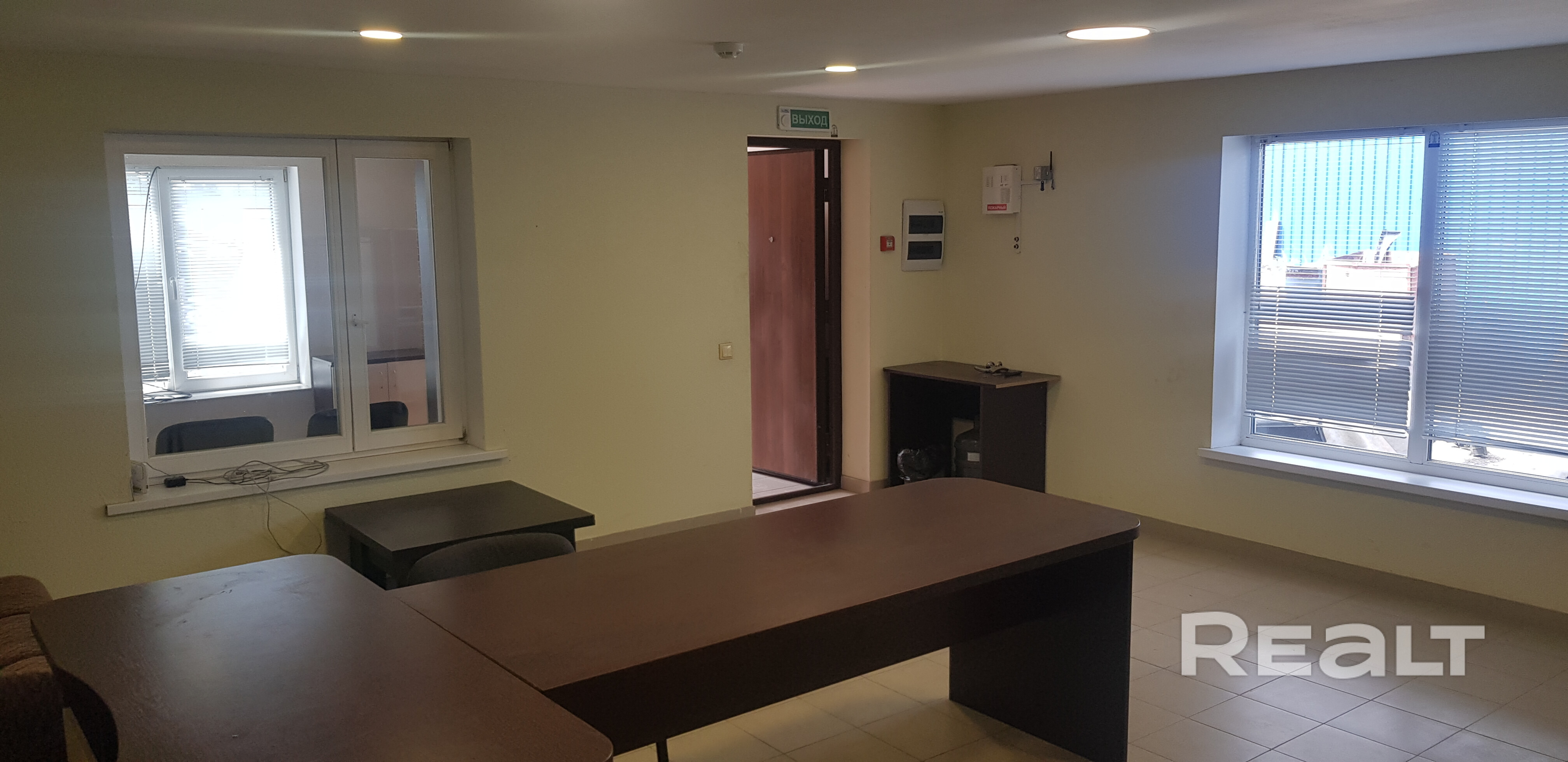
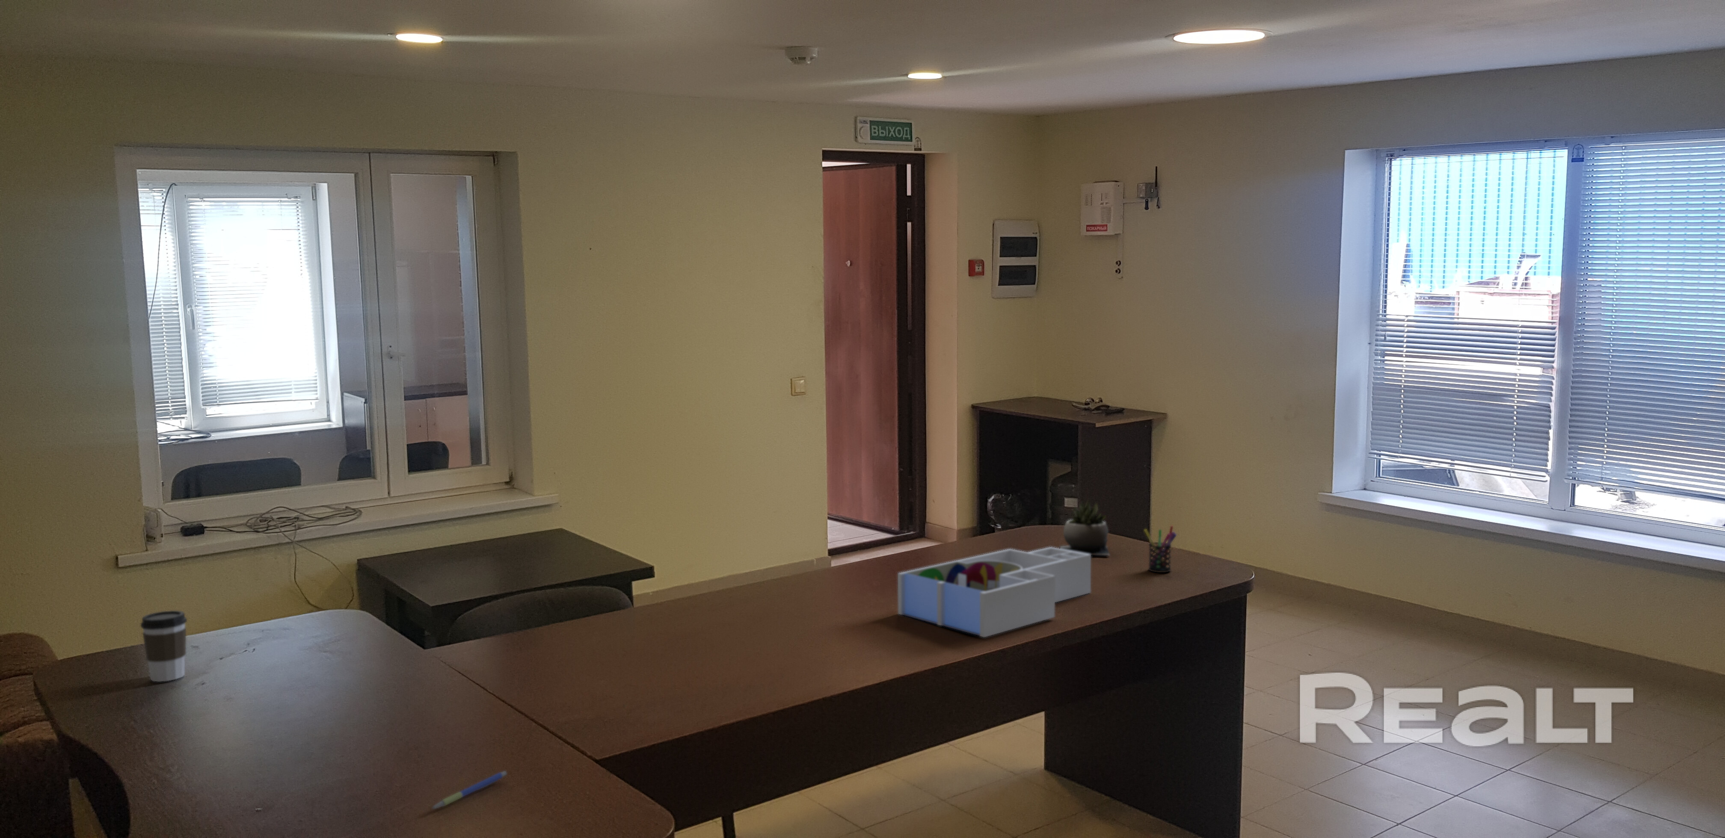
+ pen holder (1161, 548)
+ desk organizer (1011, 586)
+ pen (470, 790)
+ succulent plant (1084, 526)
+ coffee cup (165, 646)
